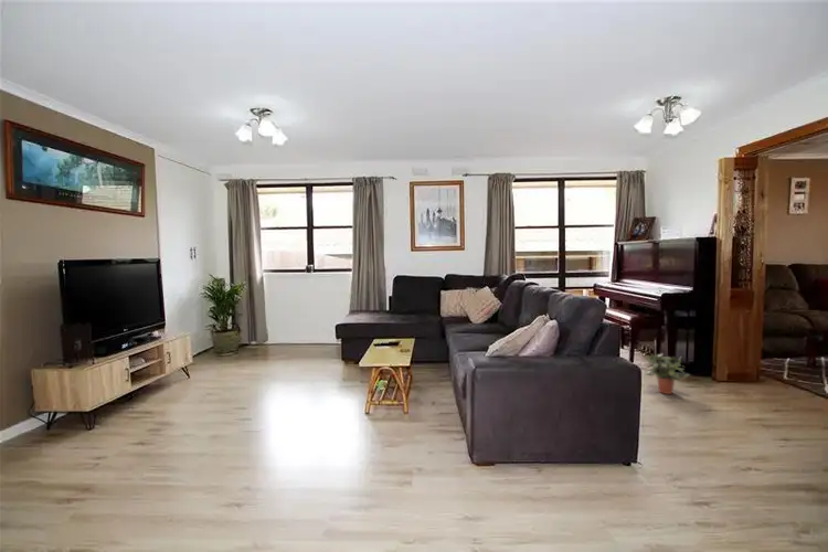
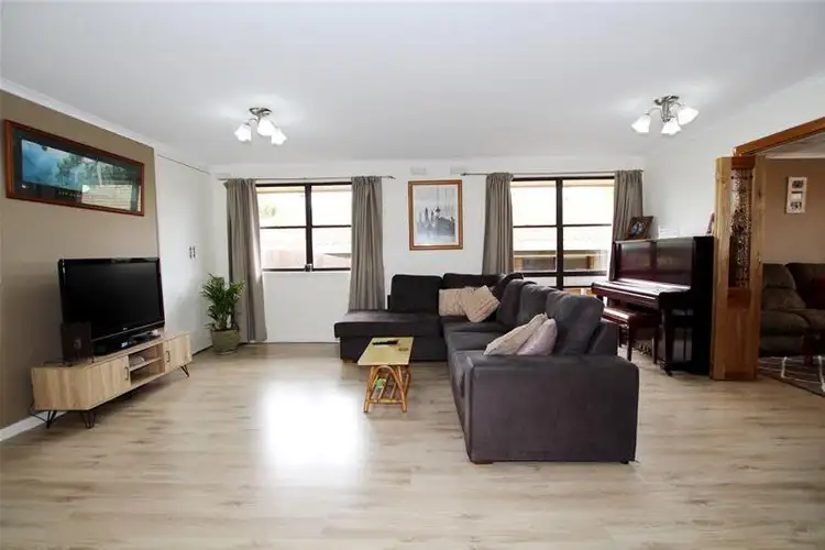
- potted plant (666, 372)
